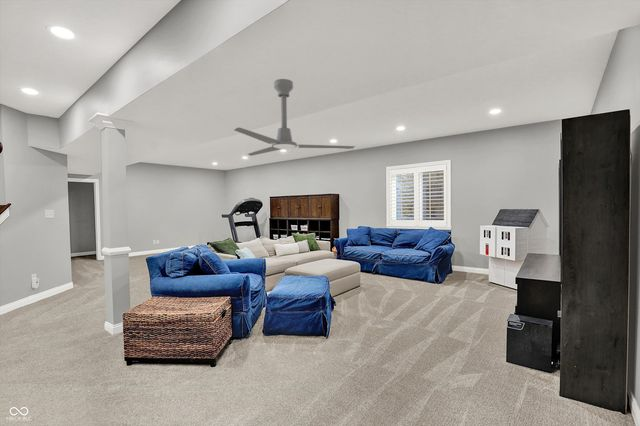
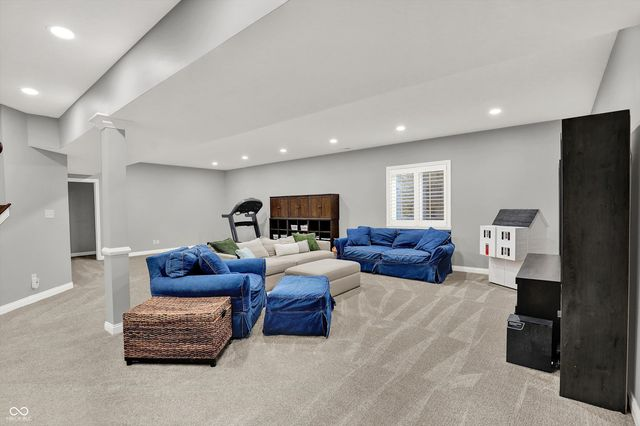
- ceiling fan (286, 114)
